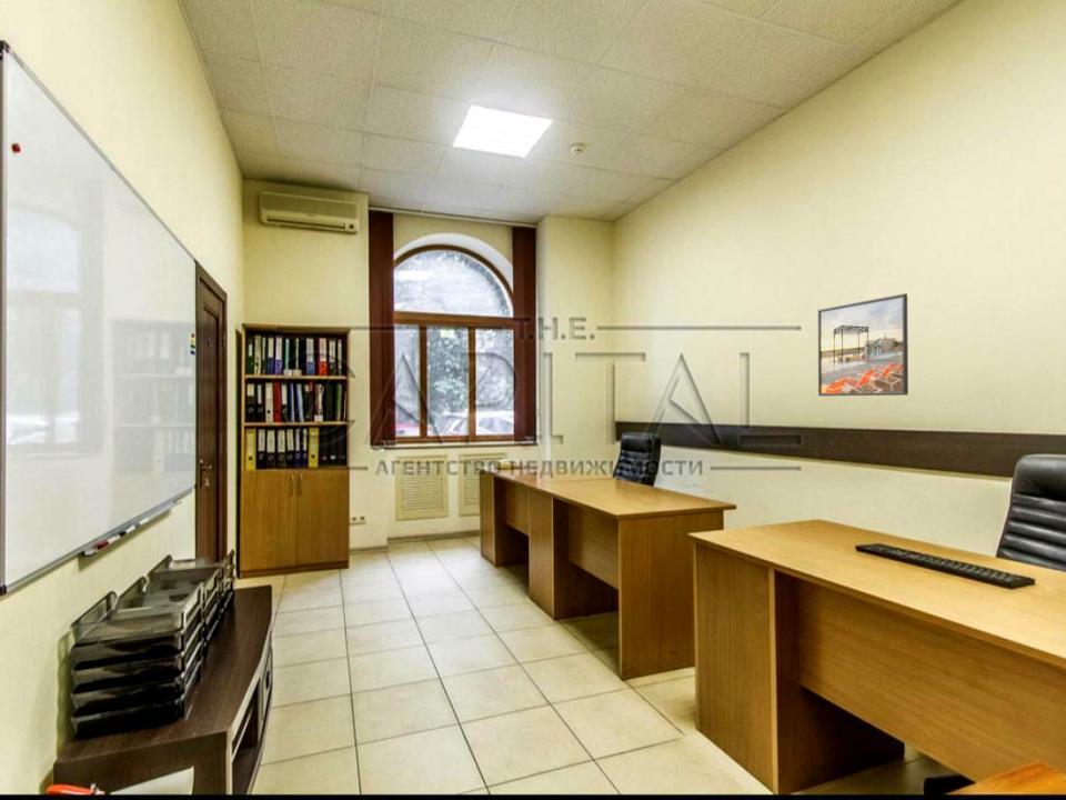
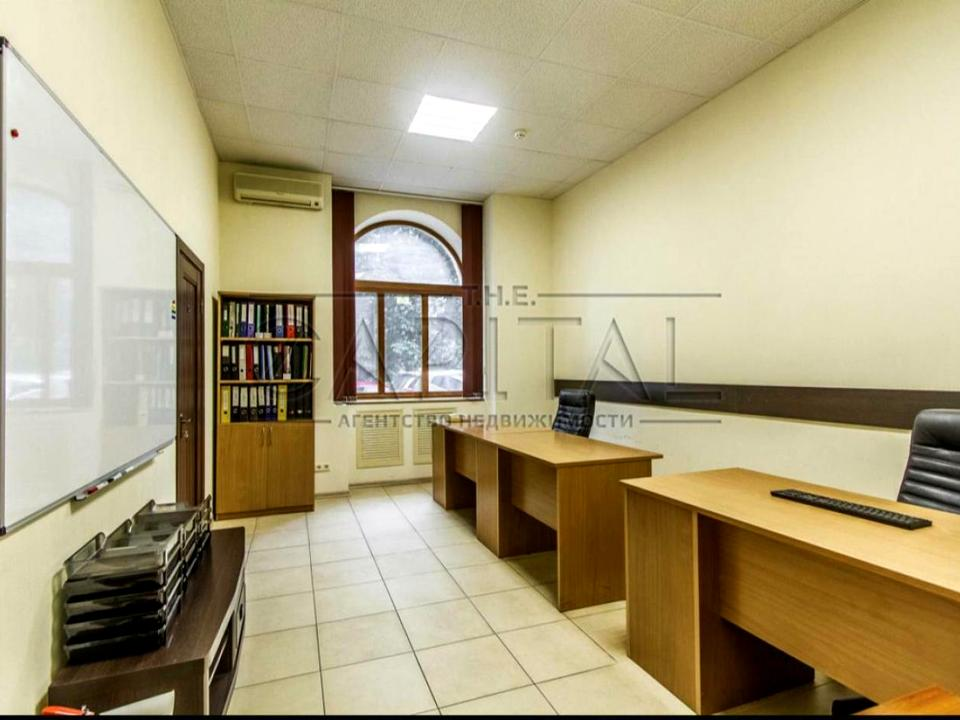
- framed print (858, 349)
